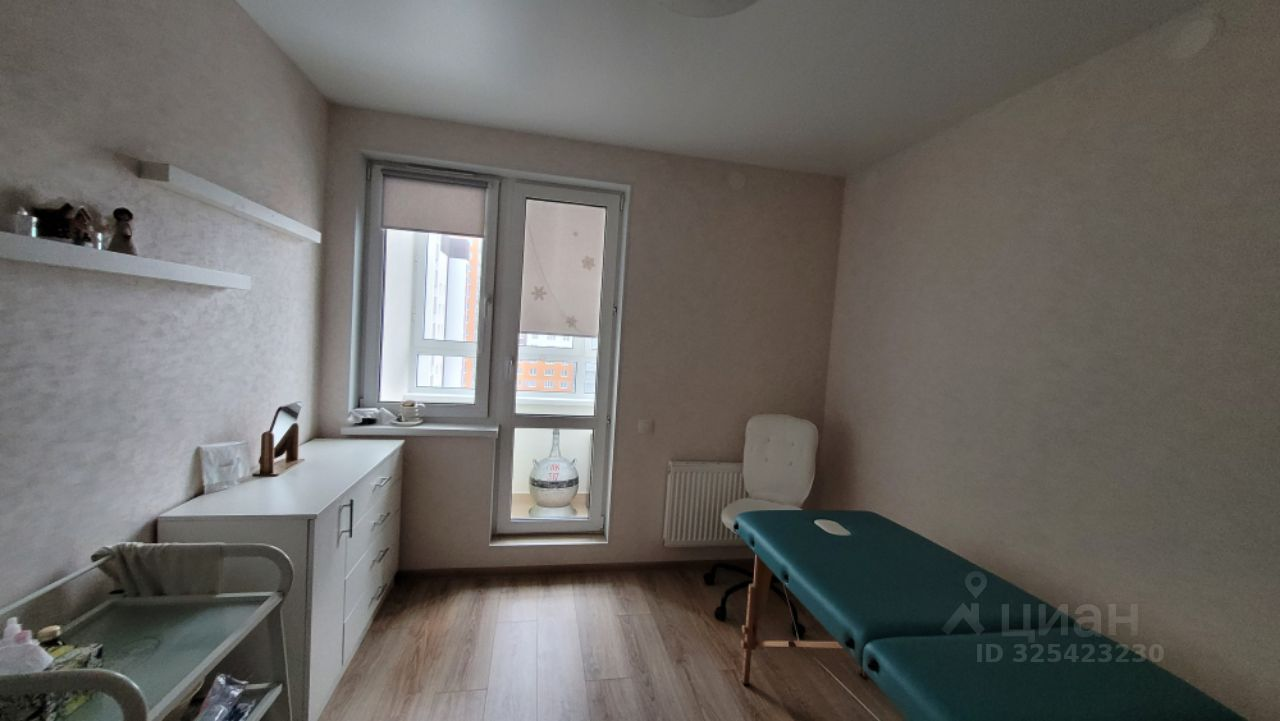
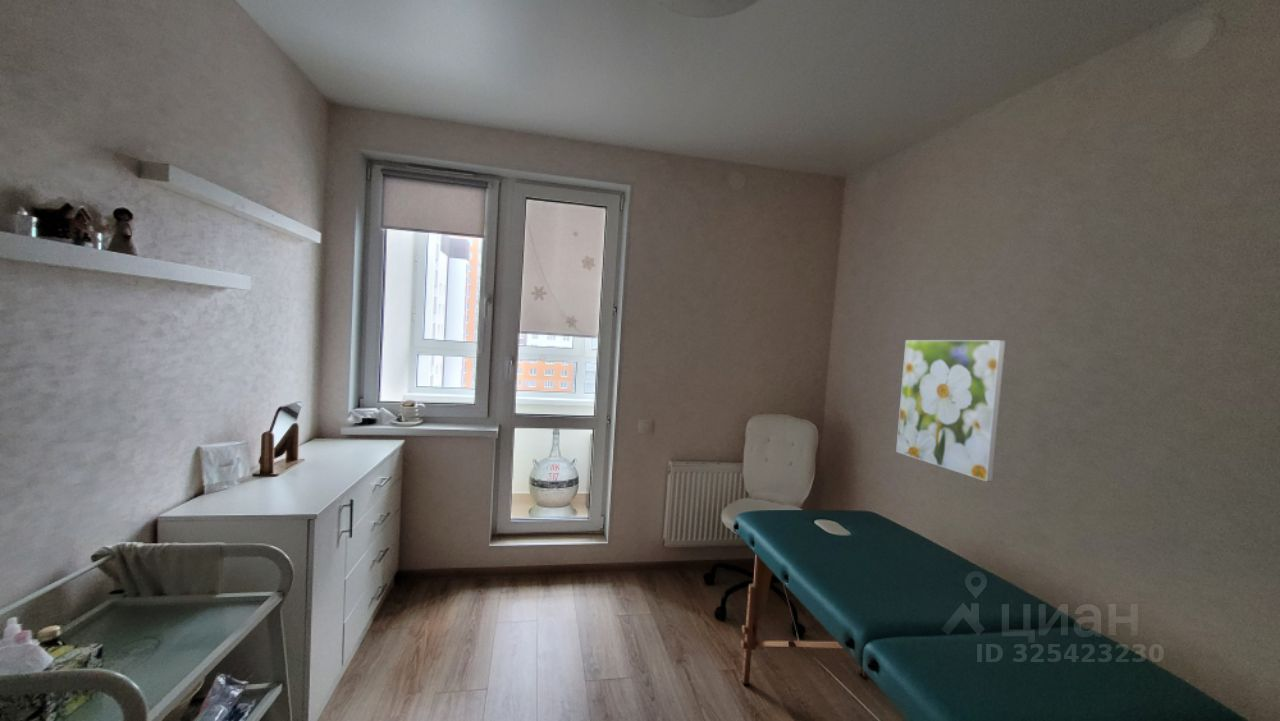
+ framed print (944, 402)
